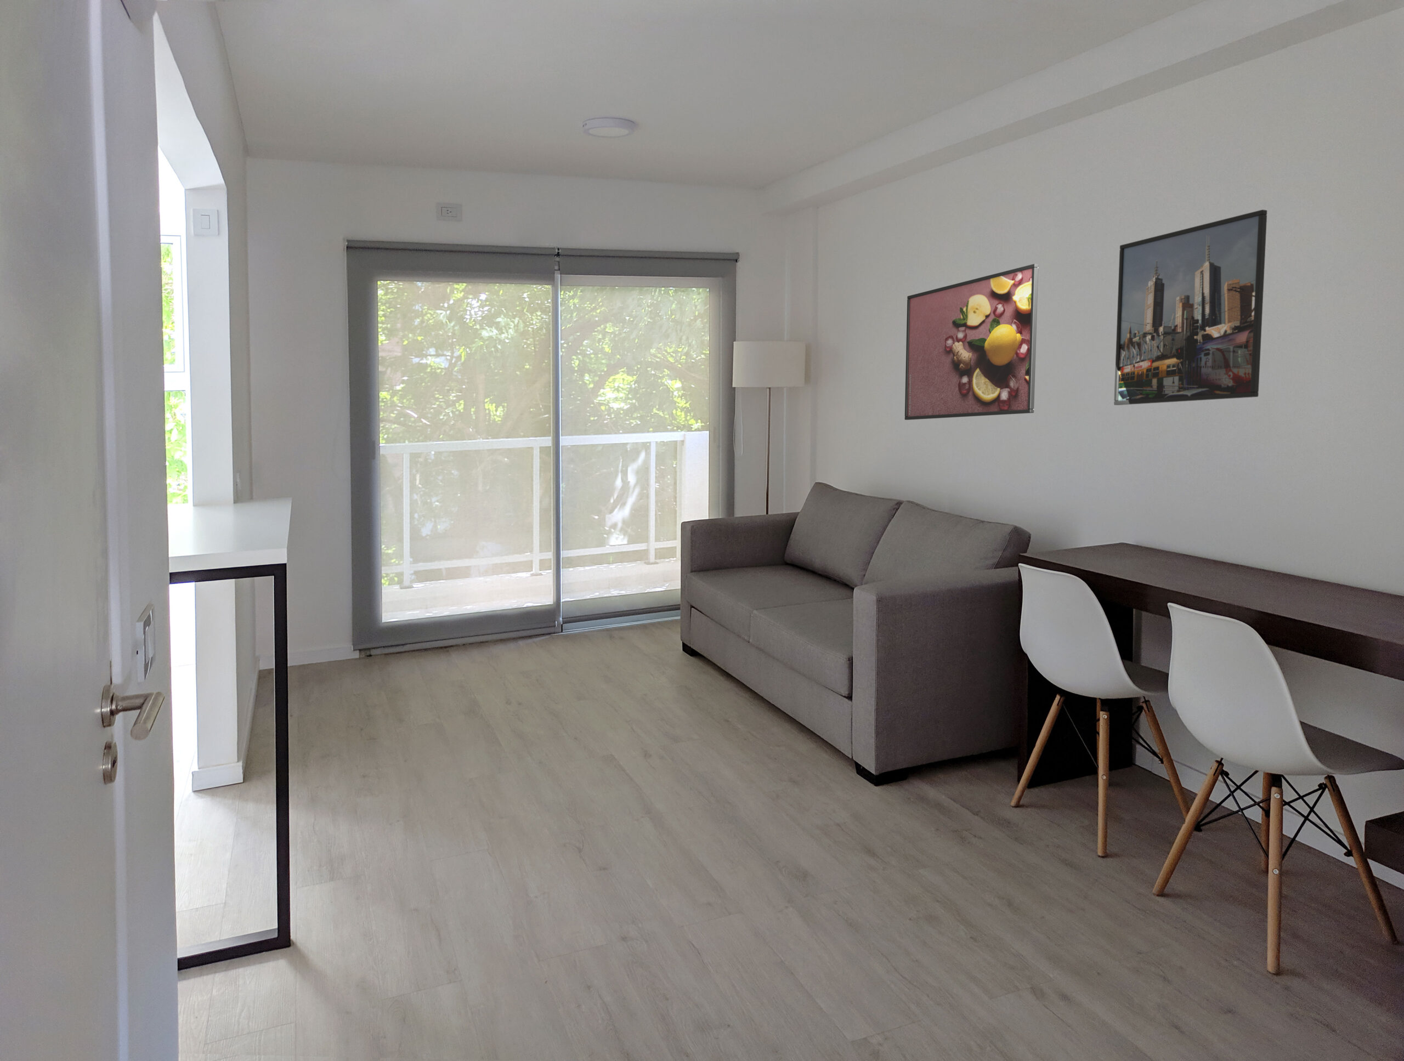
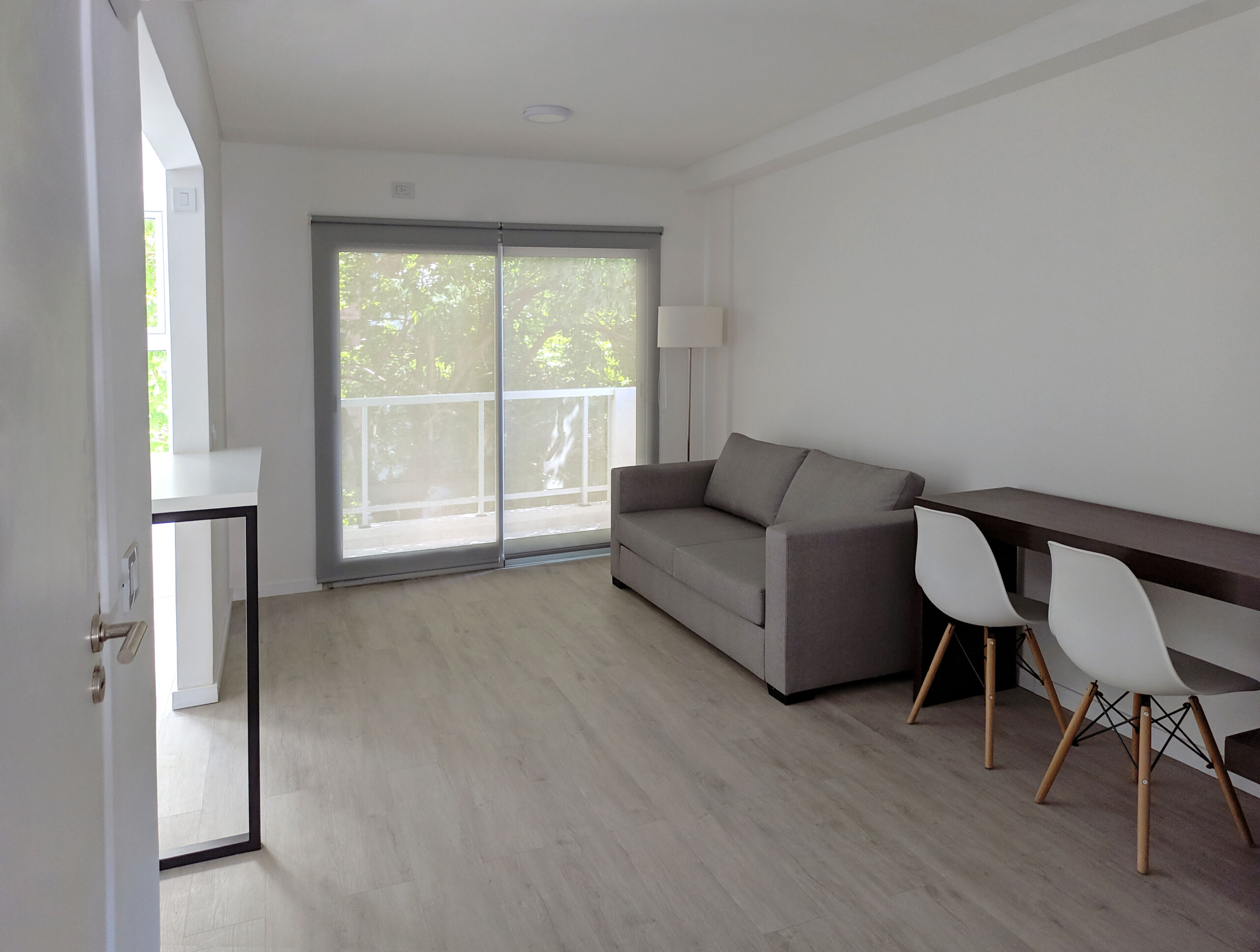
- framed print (965, 349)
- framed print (1184, 315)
